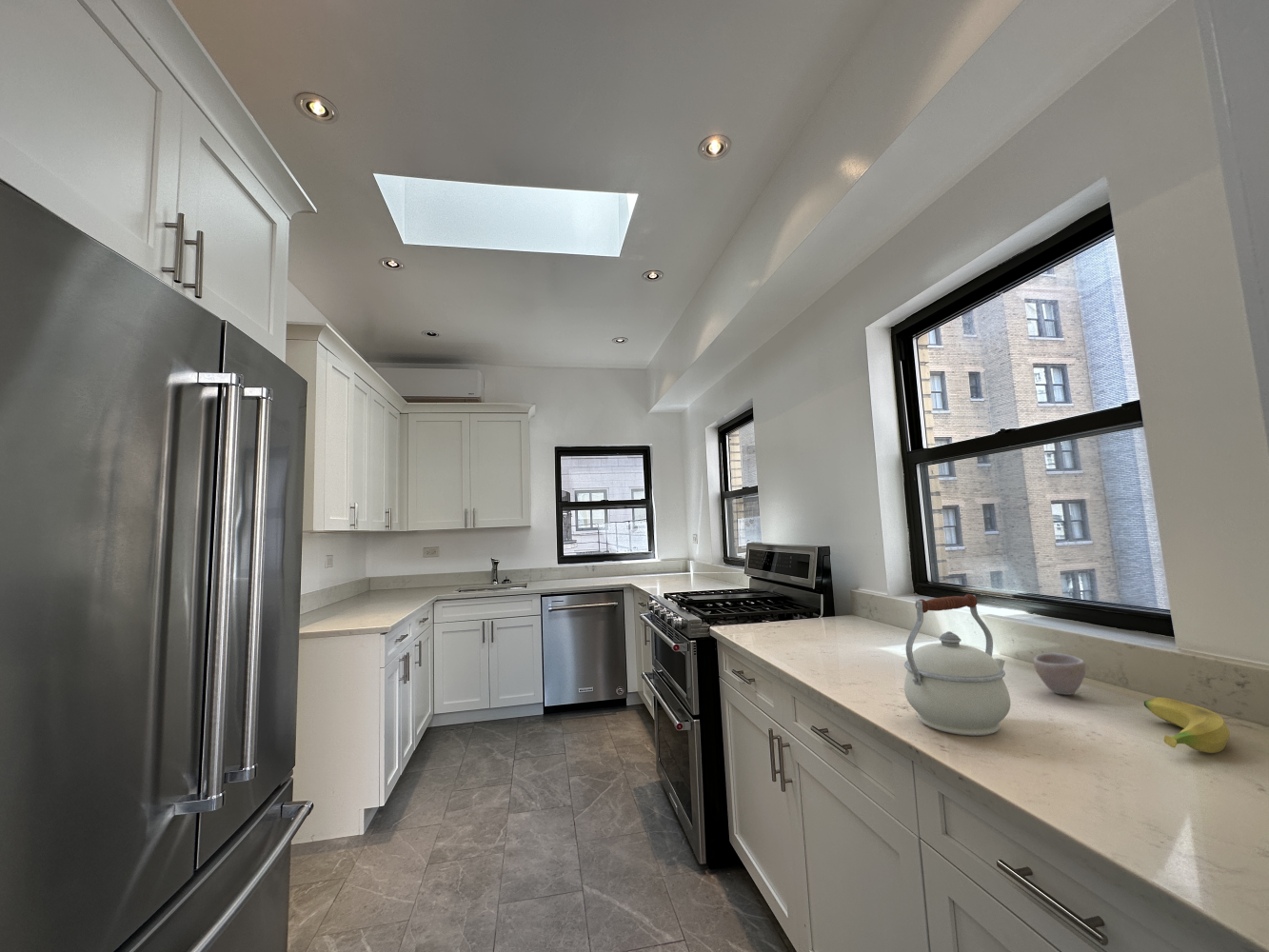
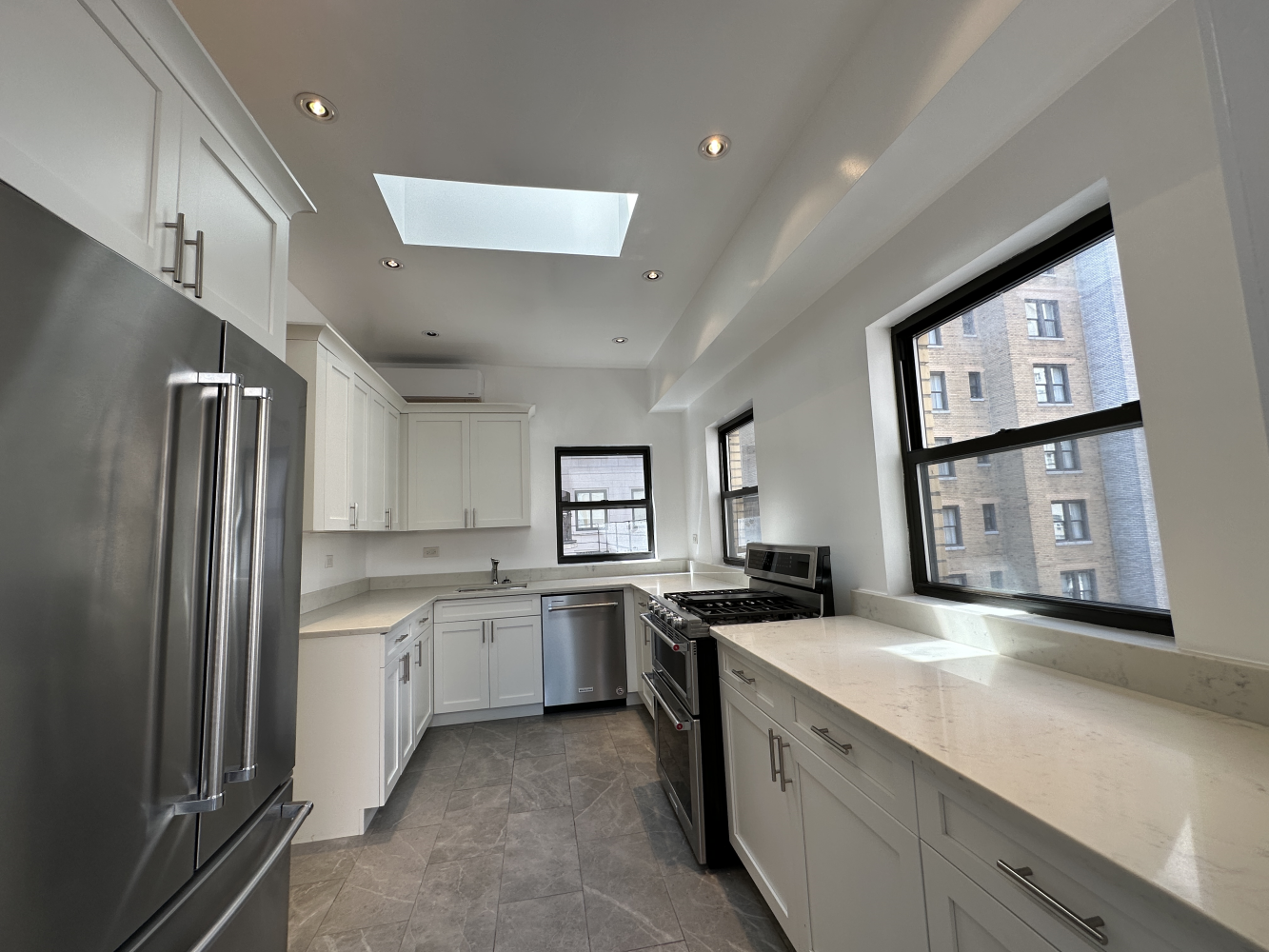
- kettle (957, 658)
- cup (1058, 673)
- banana (1173, 723)
